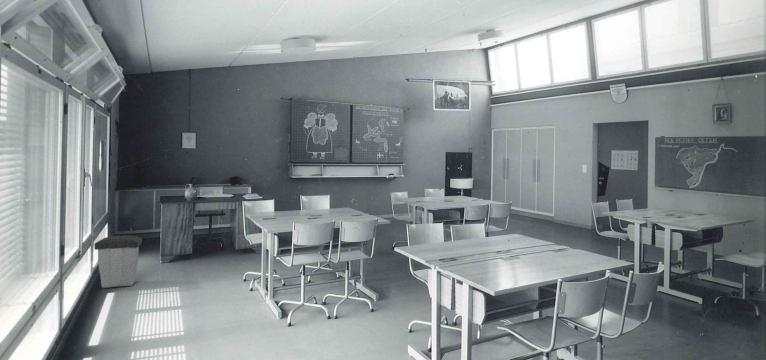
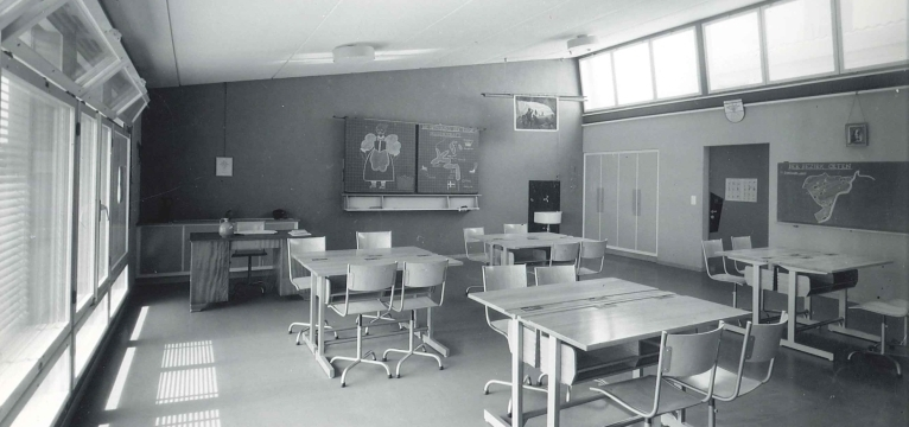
- trash can (118, 261)
